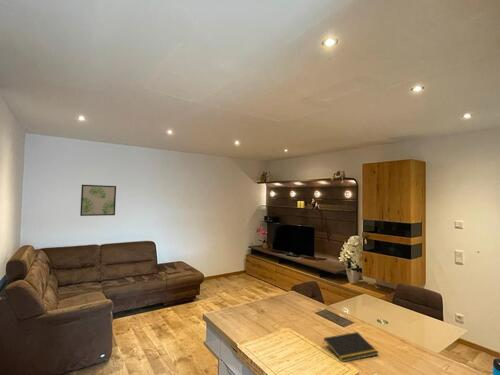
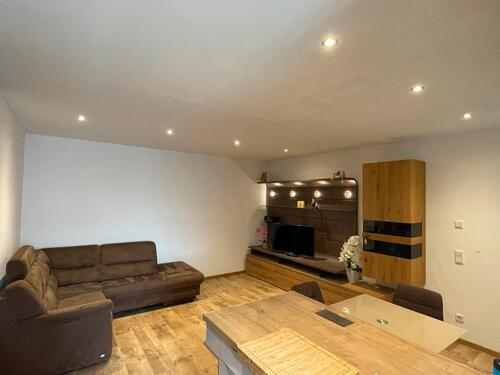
- wall art (98, 200)
- notepad (350, 346)
